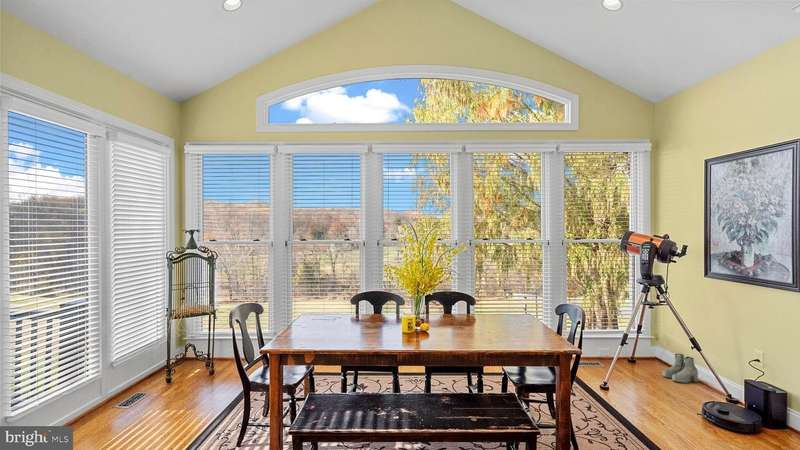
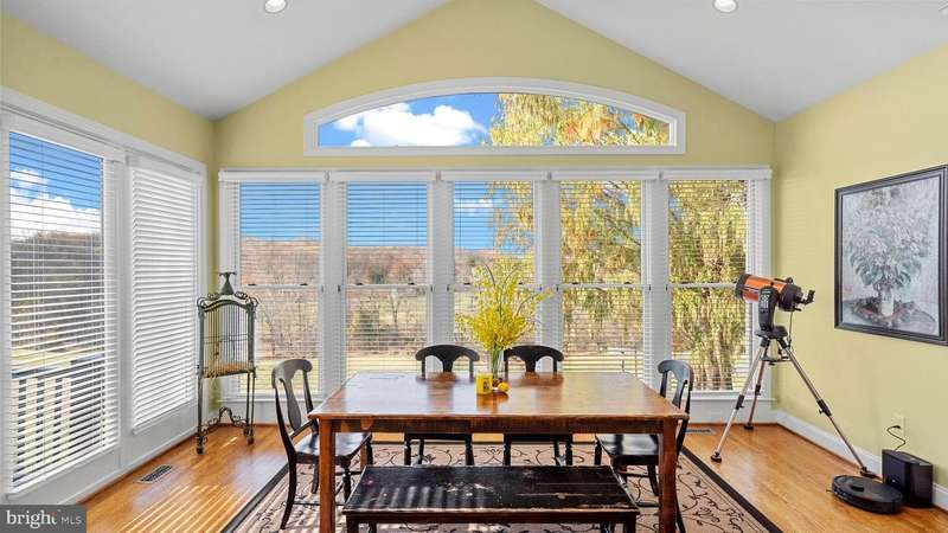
- boots (680, 367)
